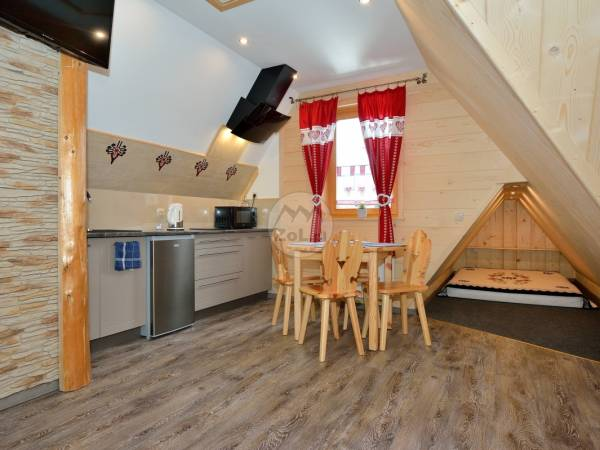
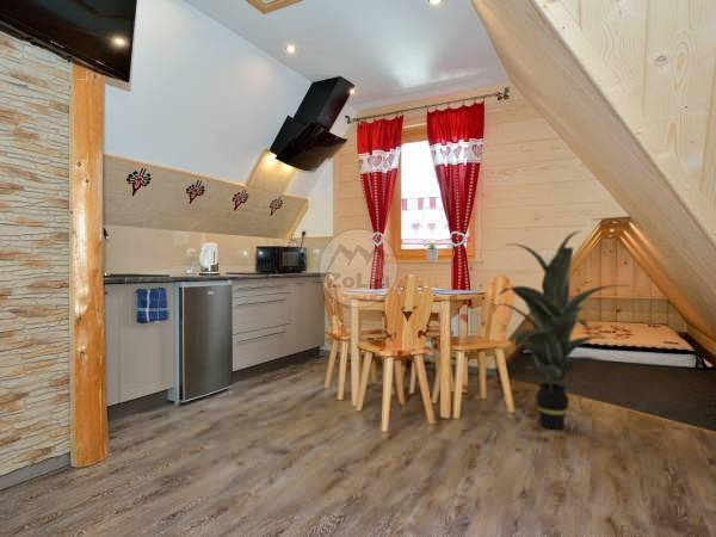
+ indoor plant (556, 329)
